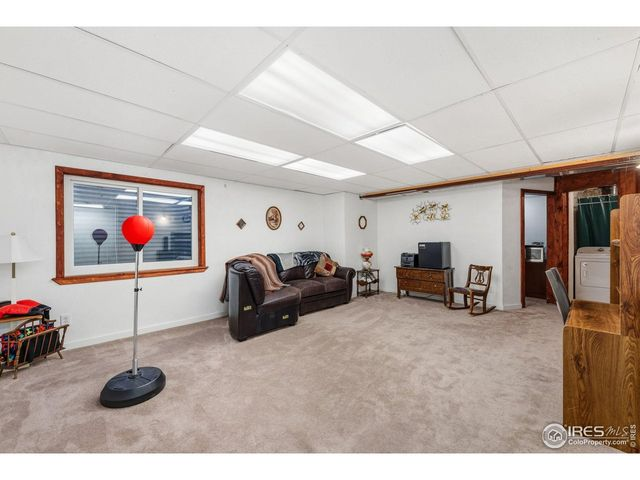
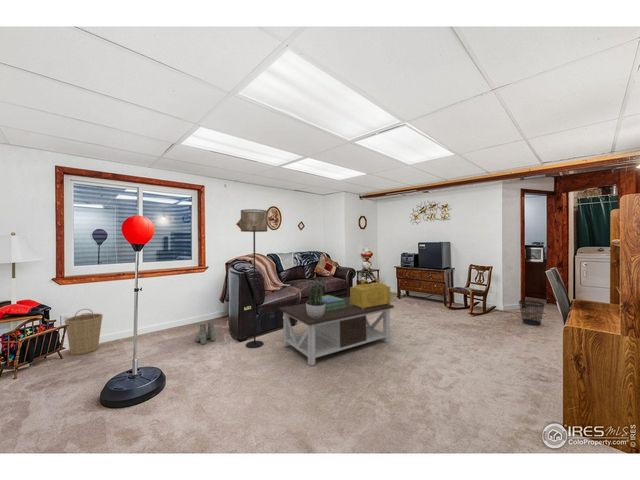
+ coffee table (337, 324)
+ decorative box (370, 291)
+ wastebasket (531, 312)
+ potted plant (313, 296)
+ floor lamp (254, 277)
+ basket (84, 330)
+ stack of books (328, 302)
+ boots (205, 331)
